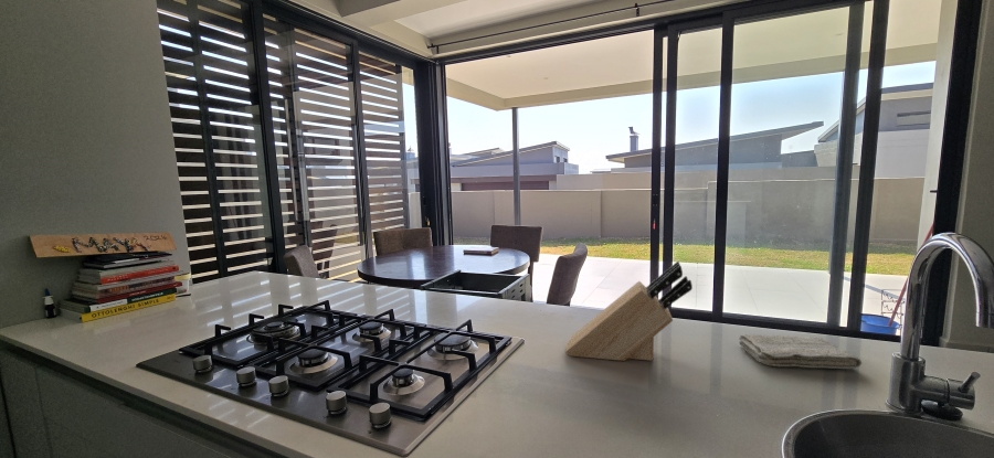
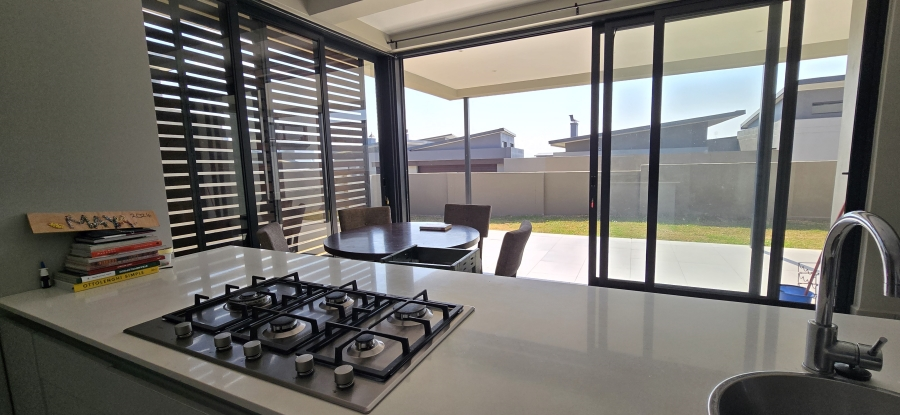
- washcloth (793, 349)
- knife block (625, 308)
